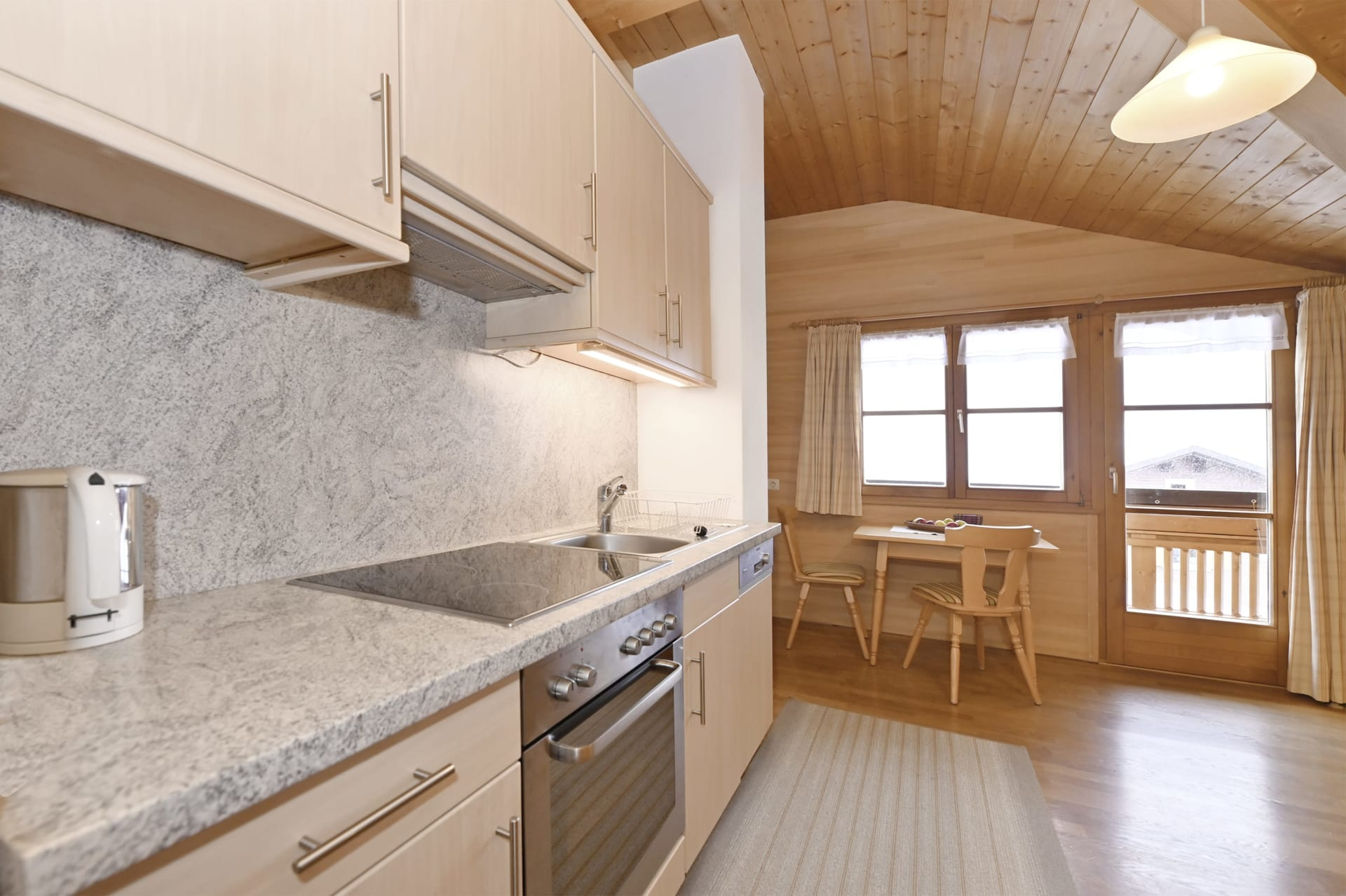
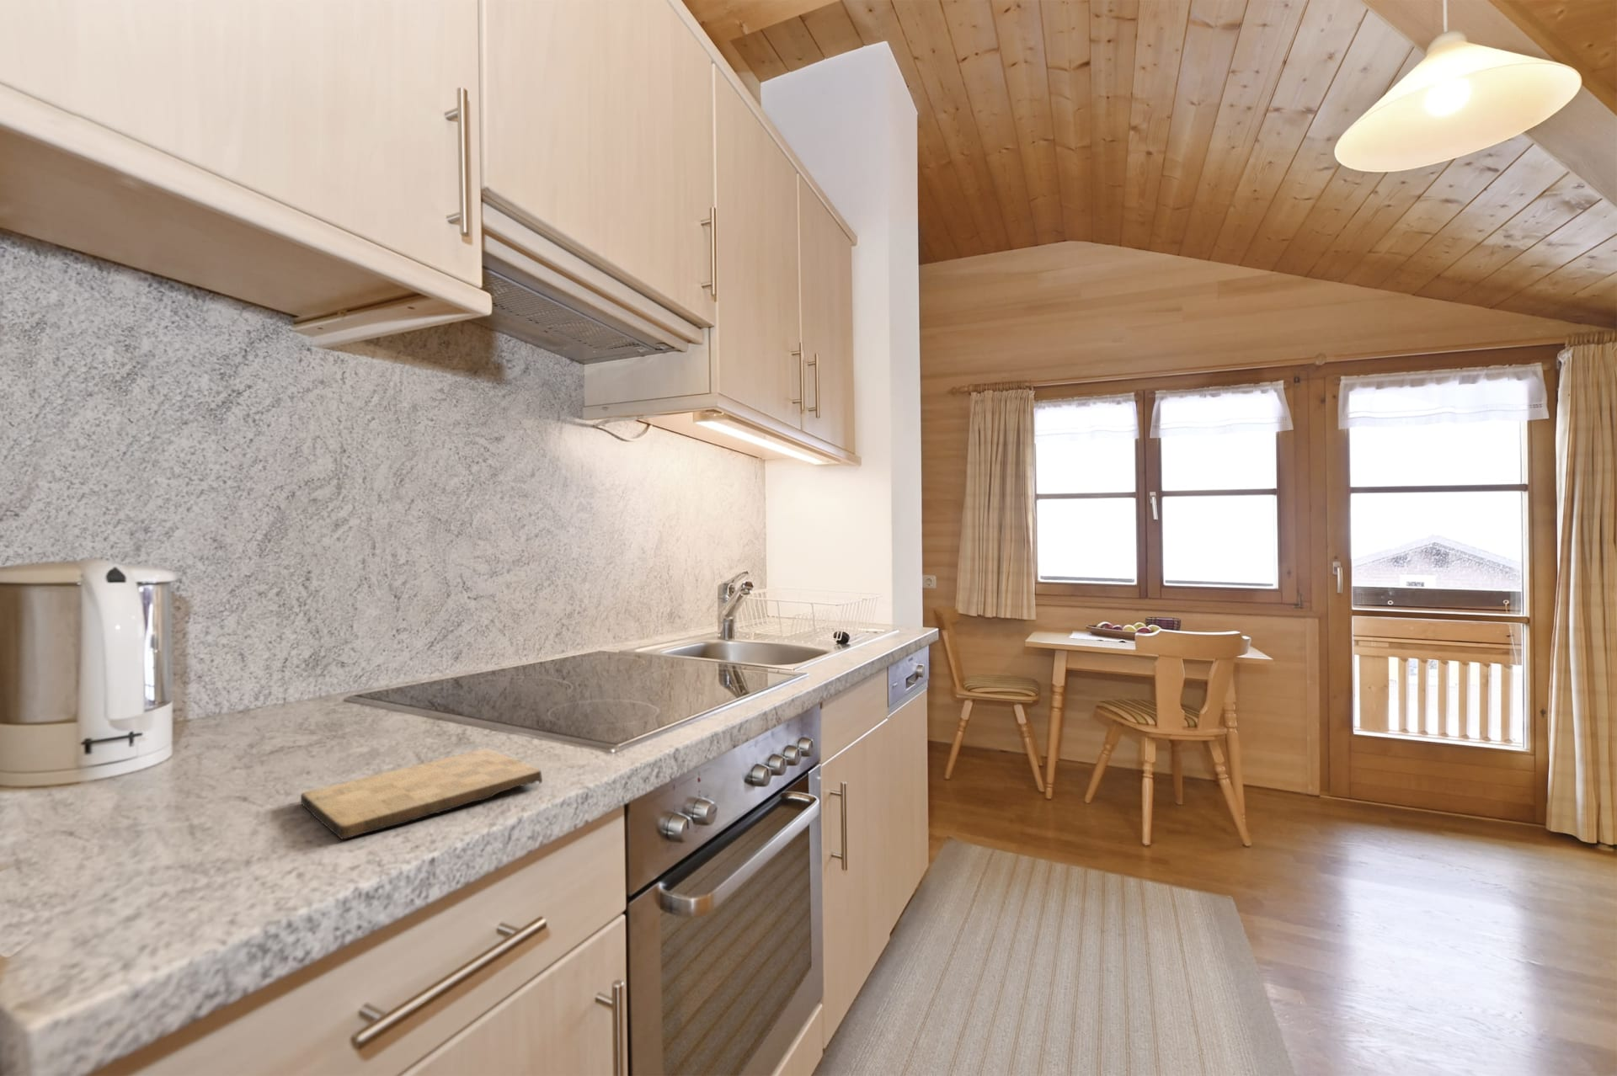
+ cutting board (426, 787)
